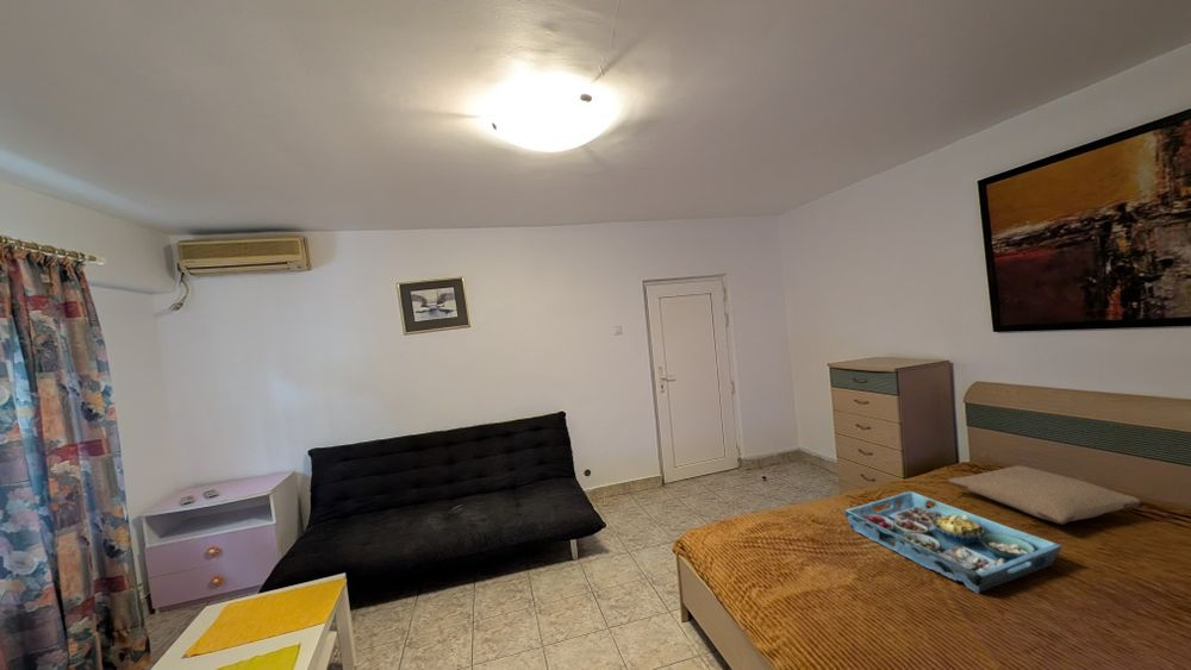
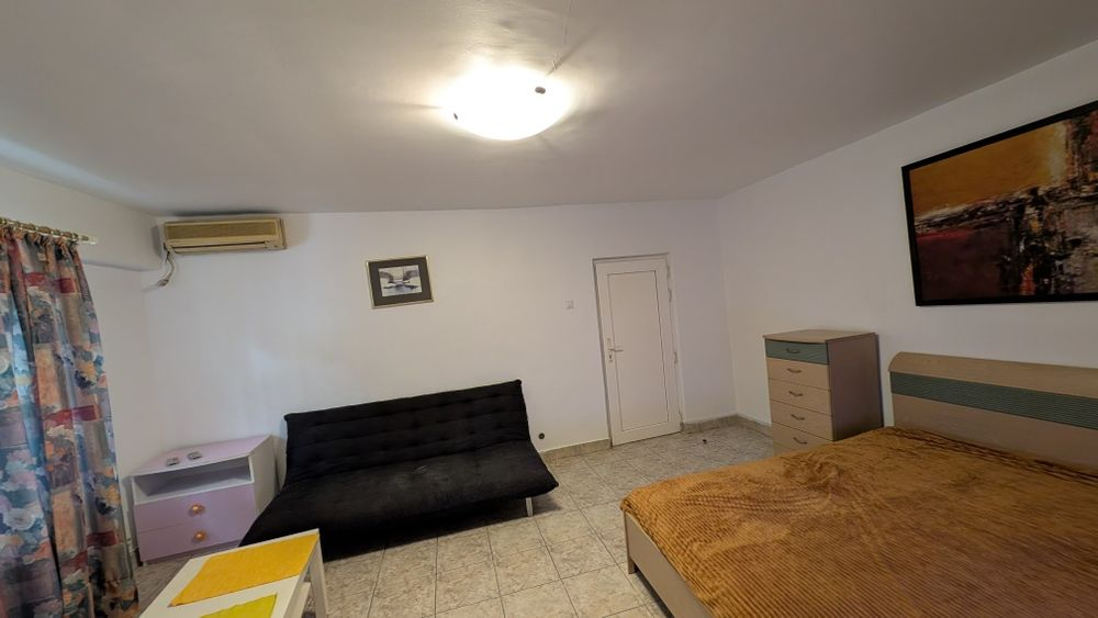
- serving tray (940, 533)
- pillow (1036, 491)
